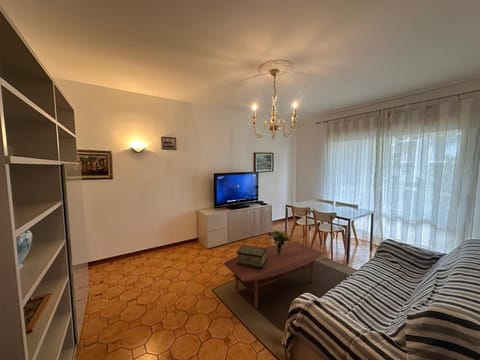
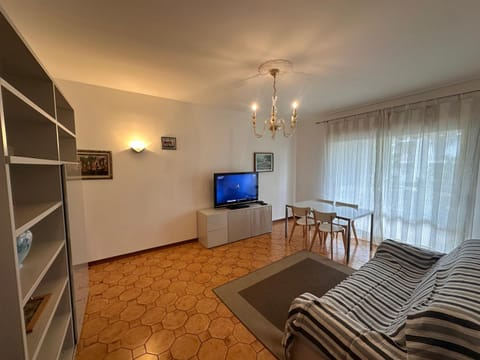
- coffee table (275, 271)
- decorative box (251, 256)
- bouquet (279, 242)
